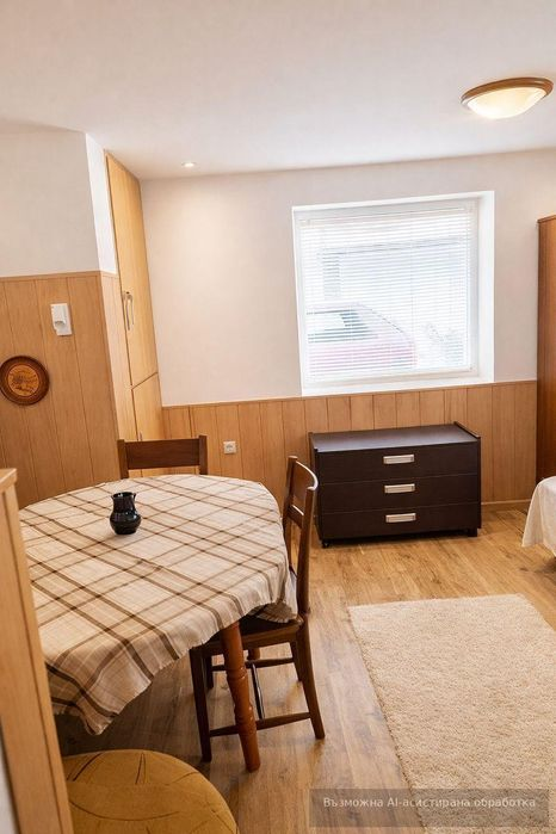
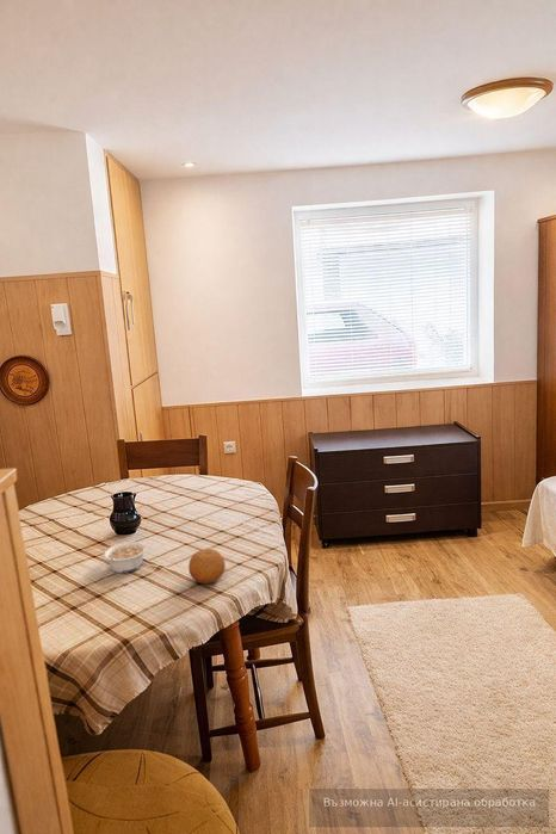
+ fruit (206, 566)
+ legume (125, 557)
